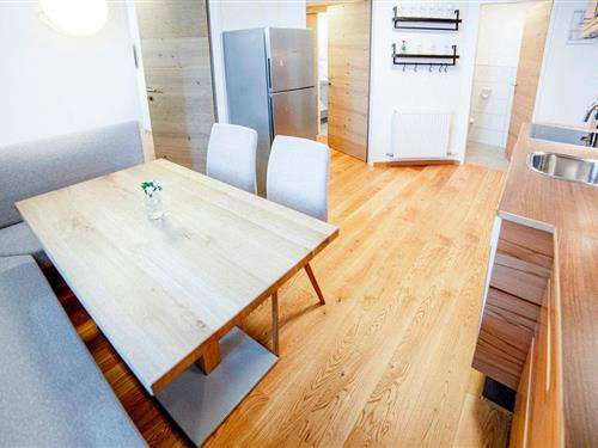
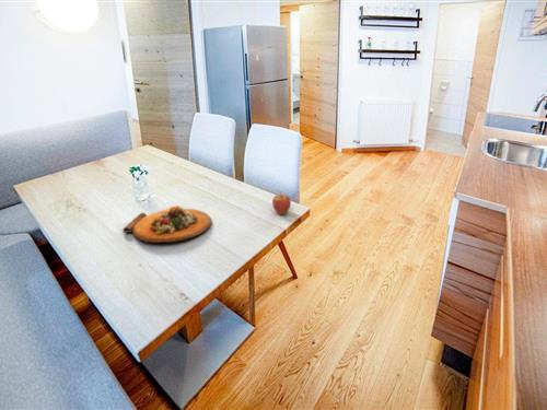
+ cutting board (168, 216)
+ fruit (281, 202)
